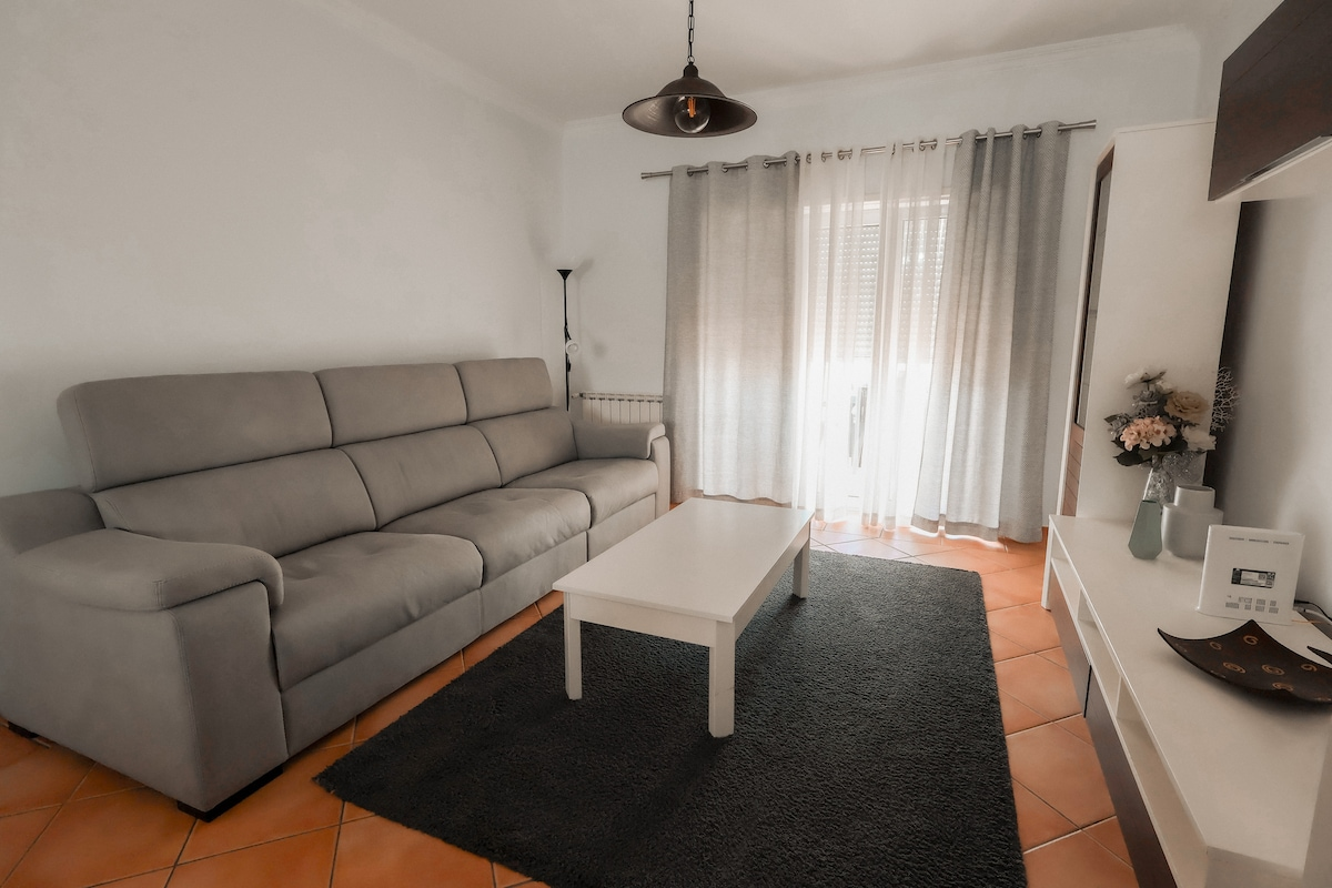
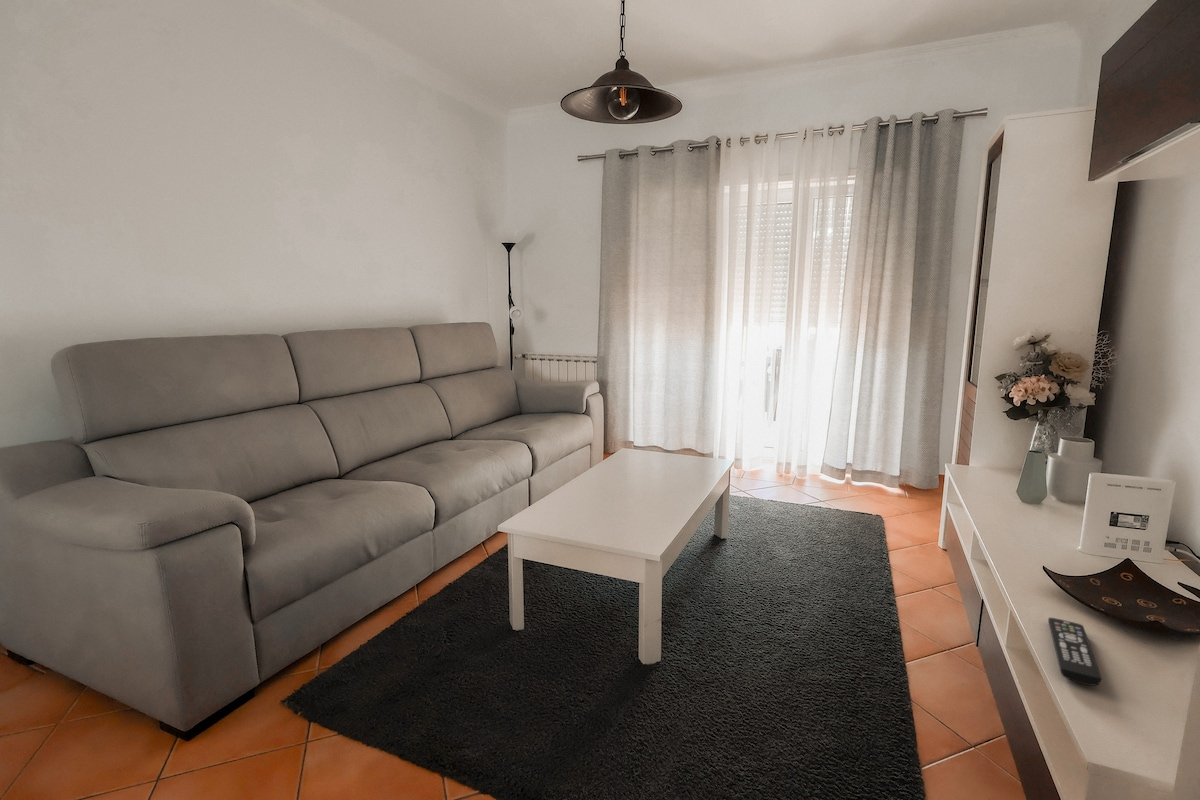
+ remote control (1072, 649)
